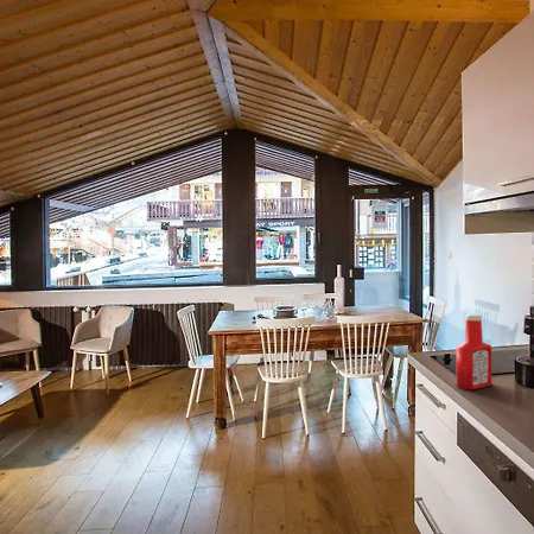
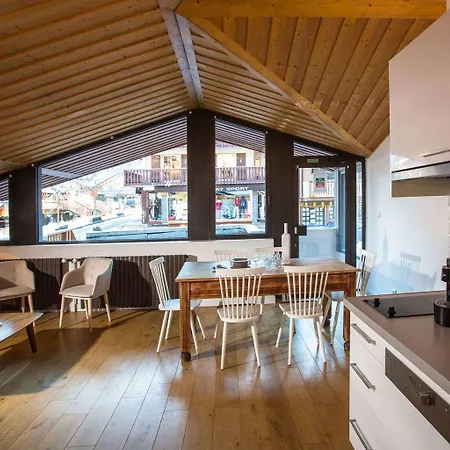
- soap bottle (473, 350)
